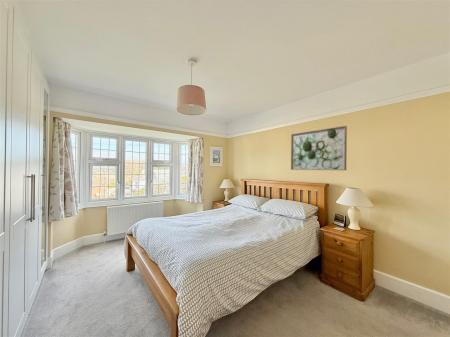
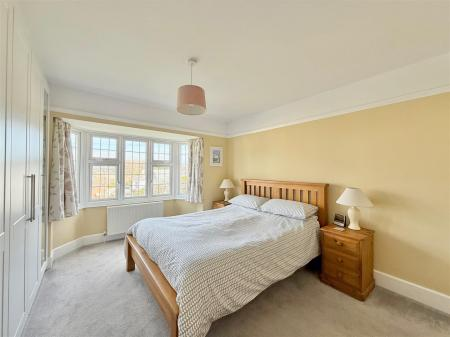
- wall art (315, 150)
